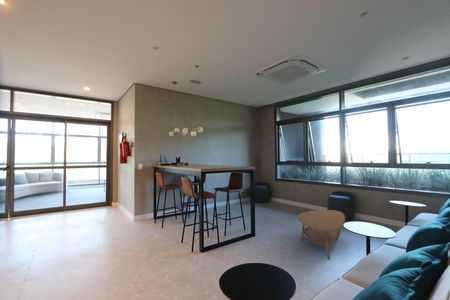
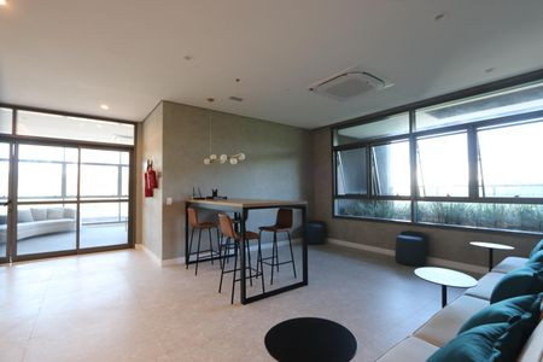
- coffee table (321, 229)
